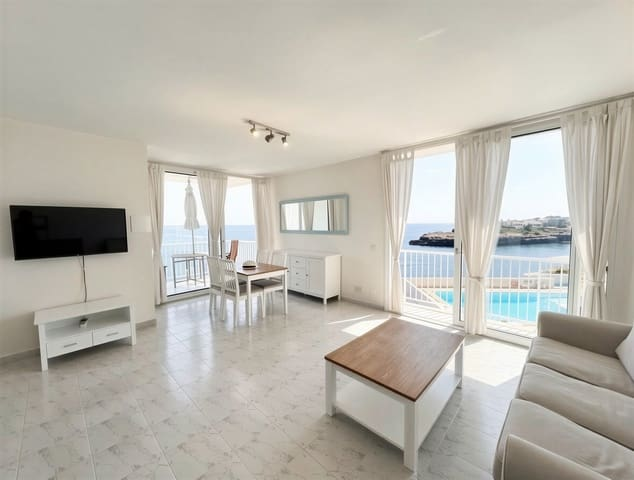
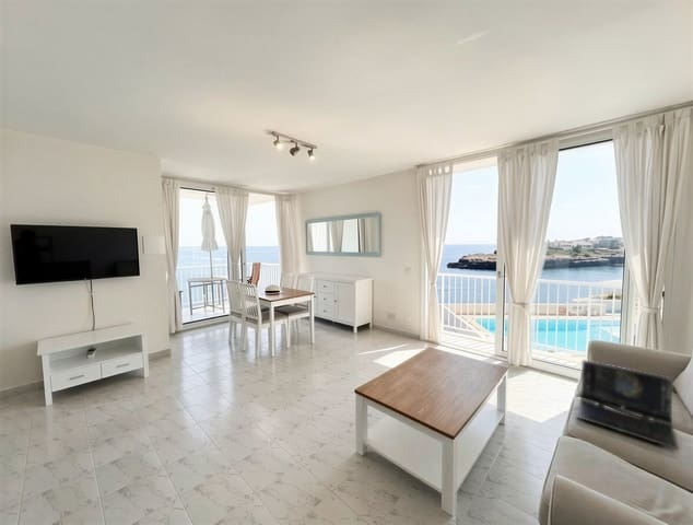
+ laptop computer (623, 399)
